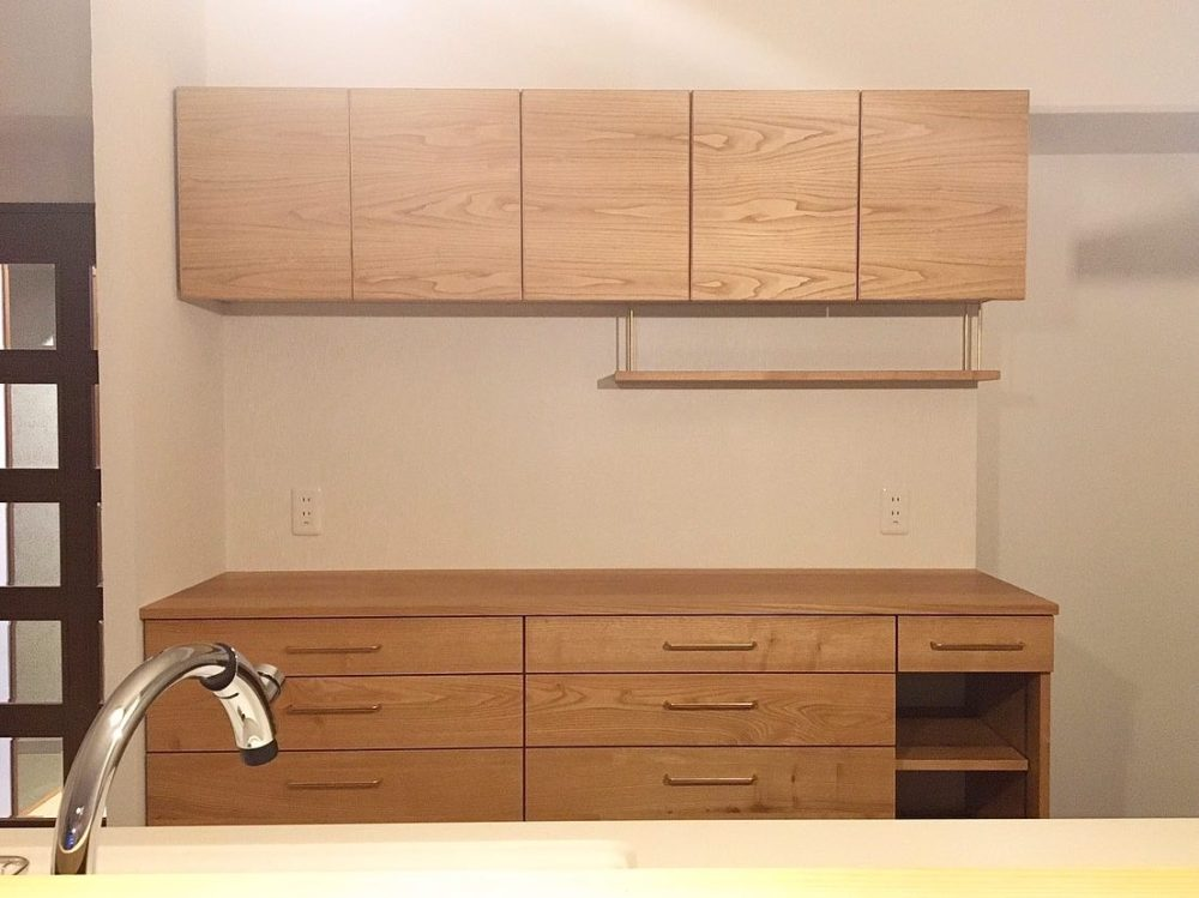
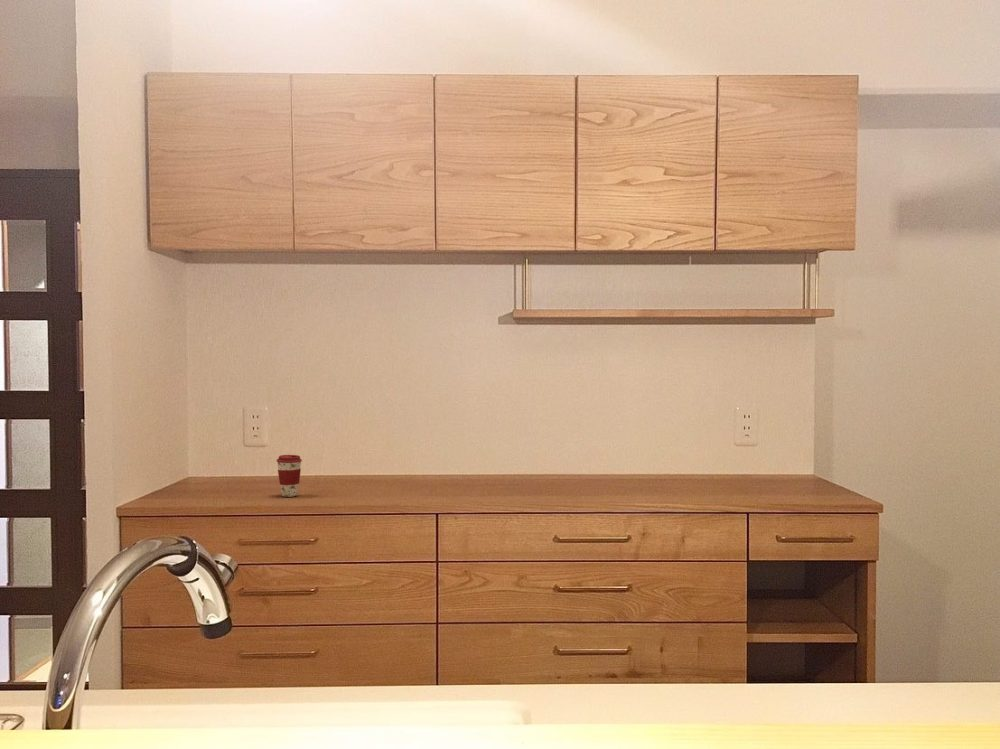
+ coffee cup (289, 475)
